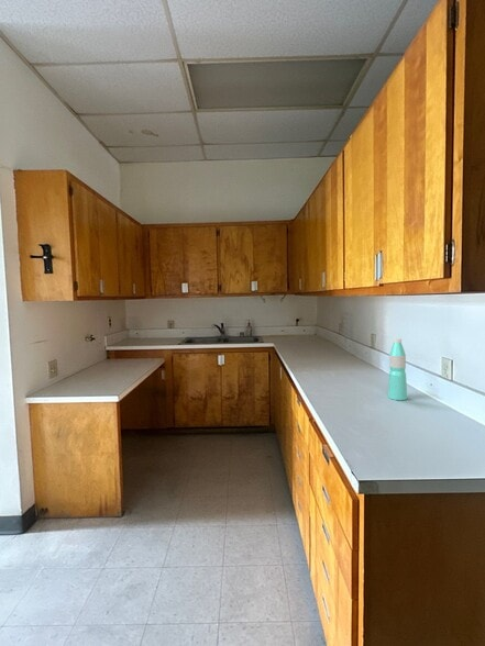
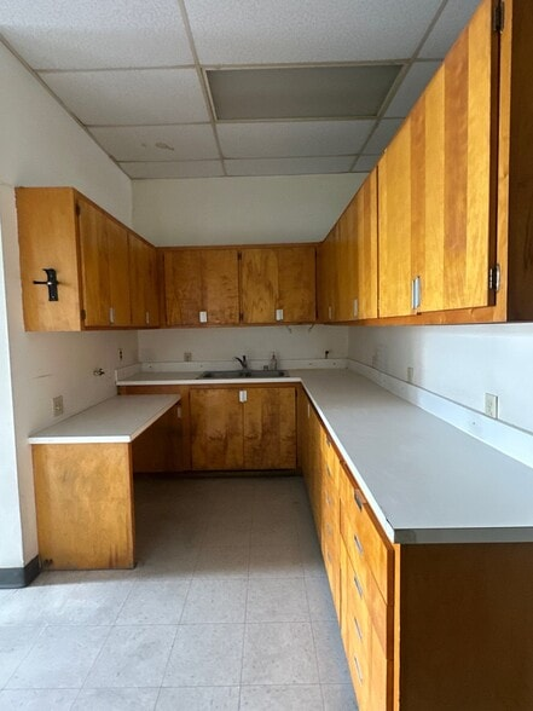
- water bottle (397, 368)
